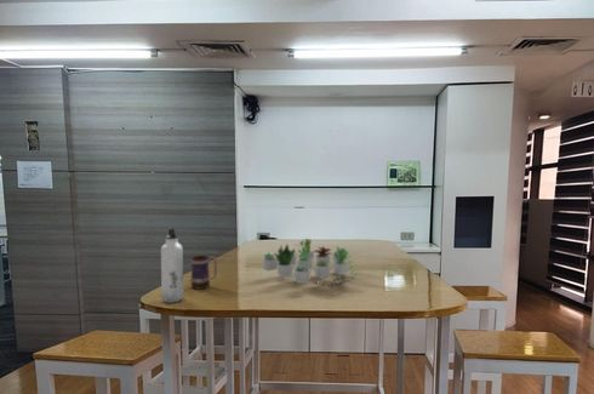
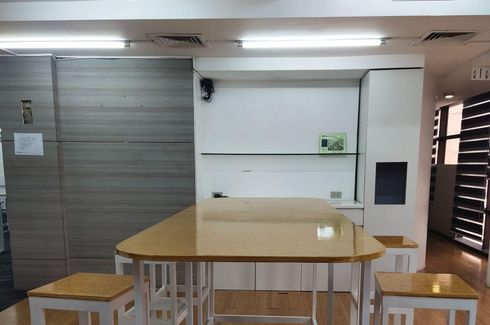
- mug (204, 270)
- water bottle (172, 263)
- succulent plant (319, 258)
